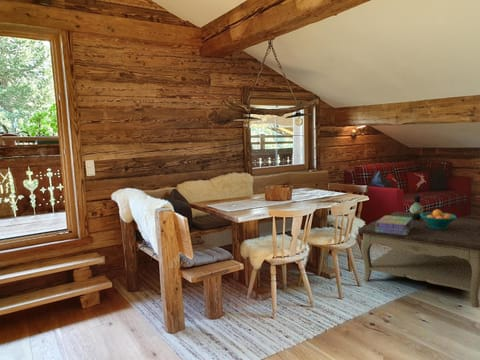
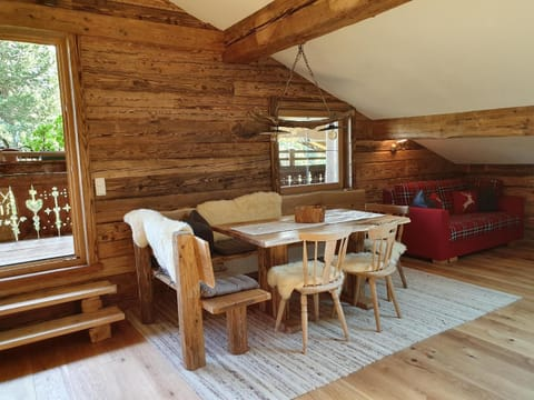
- fruit bowl (437, 218)
- coffee table (431, 251)
- lantern (416, 205)
- stack of books (394, 224)
